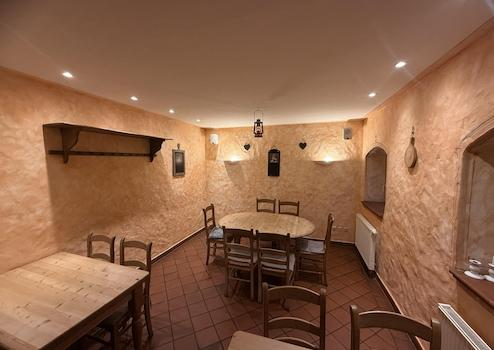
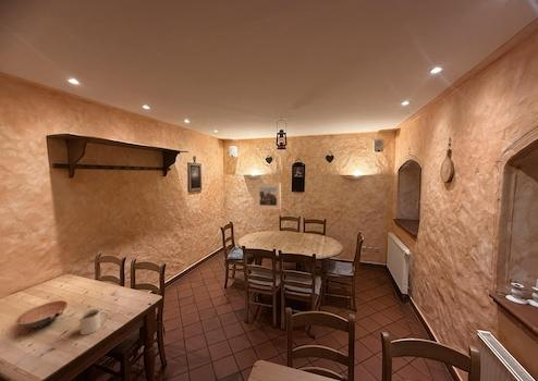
+ mug (94, 320)
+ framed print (268, 196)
+ bowl (42, 317)
